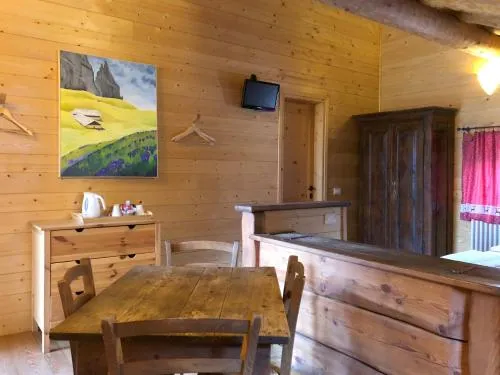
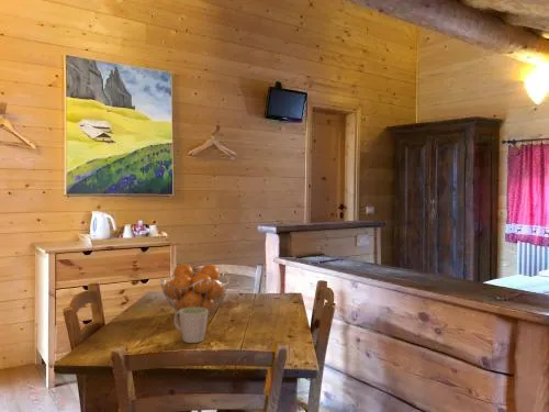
+ mug (189, 324)
+ fruit basket (194, 289)
